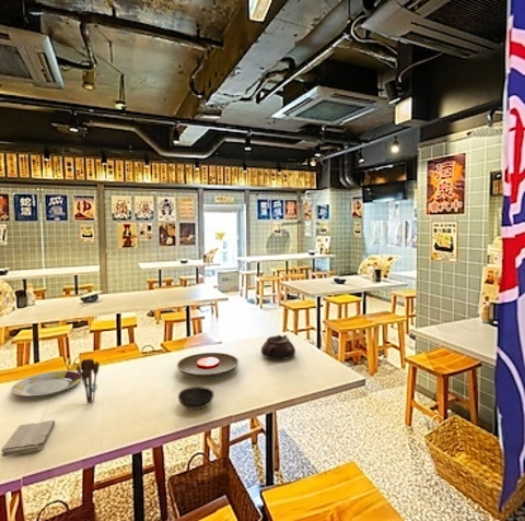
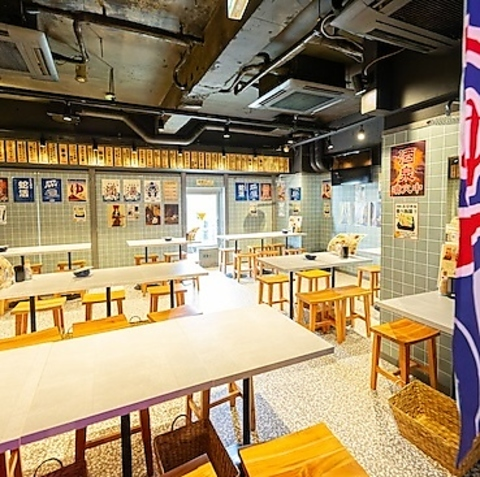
- washcloth (30, 436)
- teapot (277, 345)
- bowl (196, 399)
- utensil holder (89, 380)
- plate (48, 384)
- plate (208, 366)
